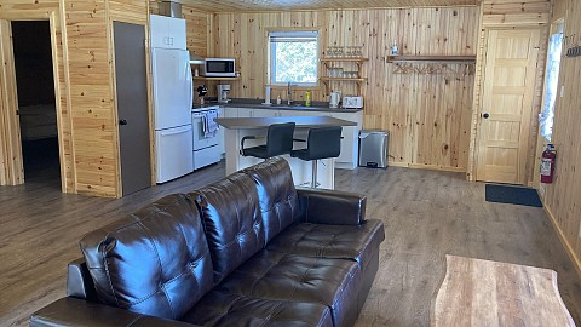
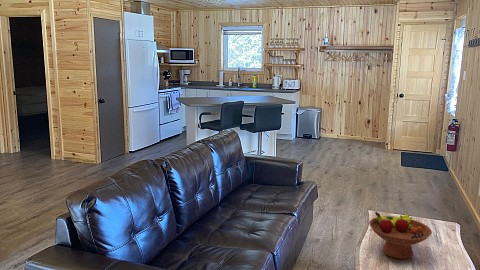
+ fruit bowl (399, 234)
